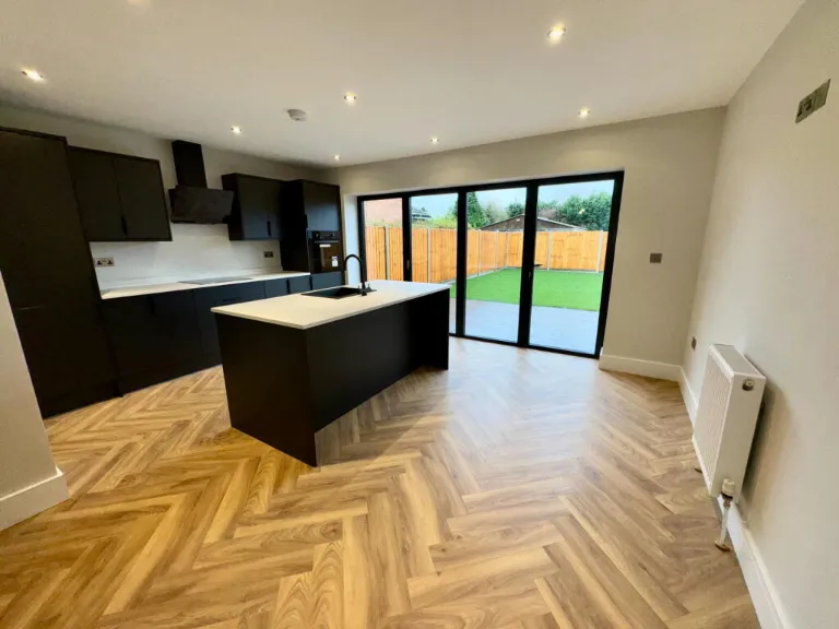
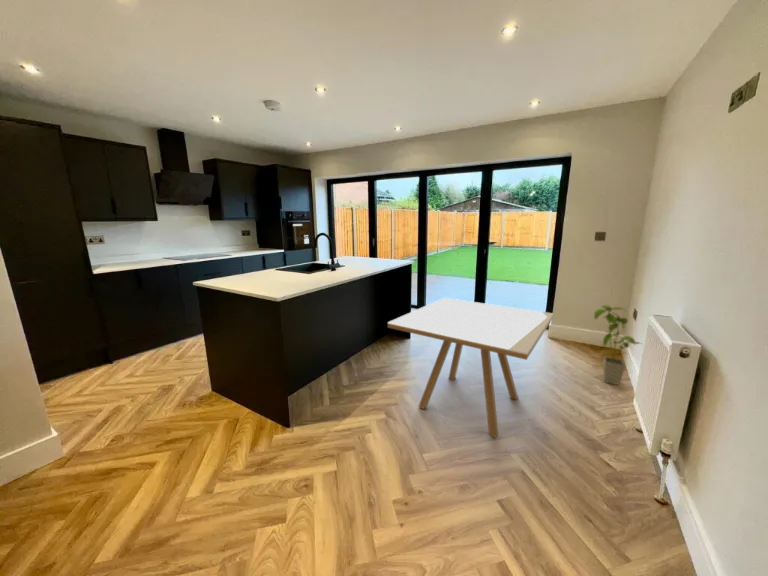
+ dining table (481, 358)
+ house plant (611, 346)
